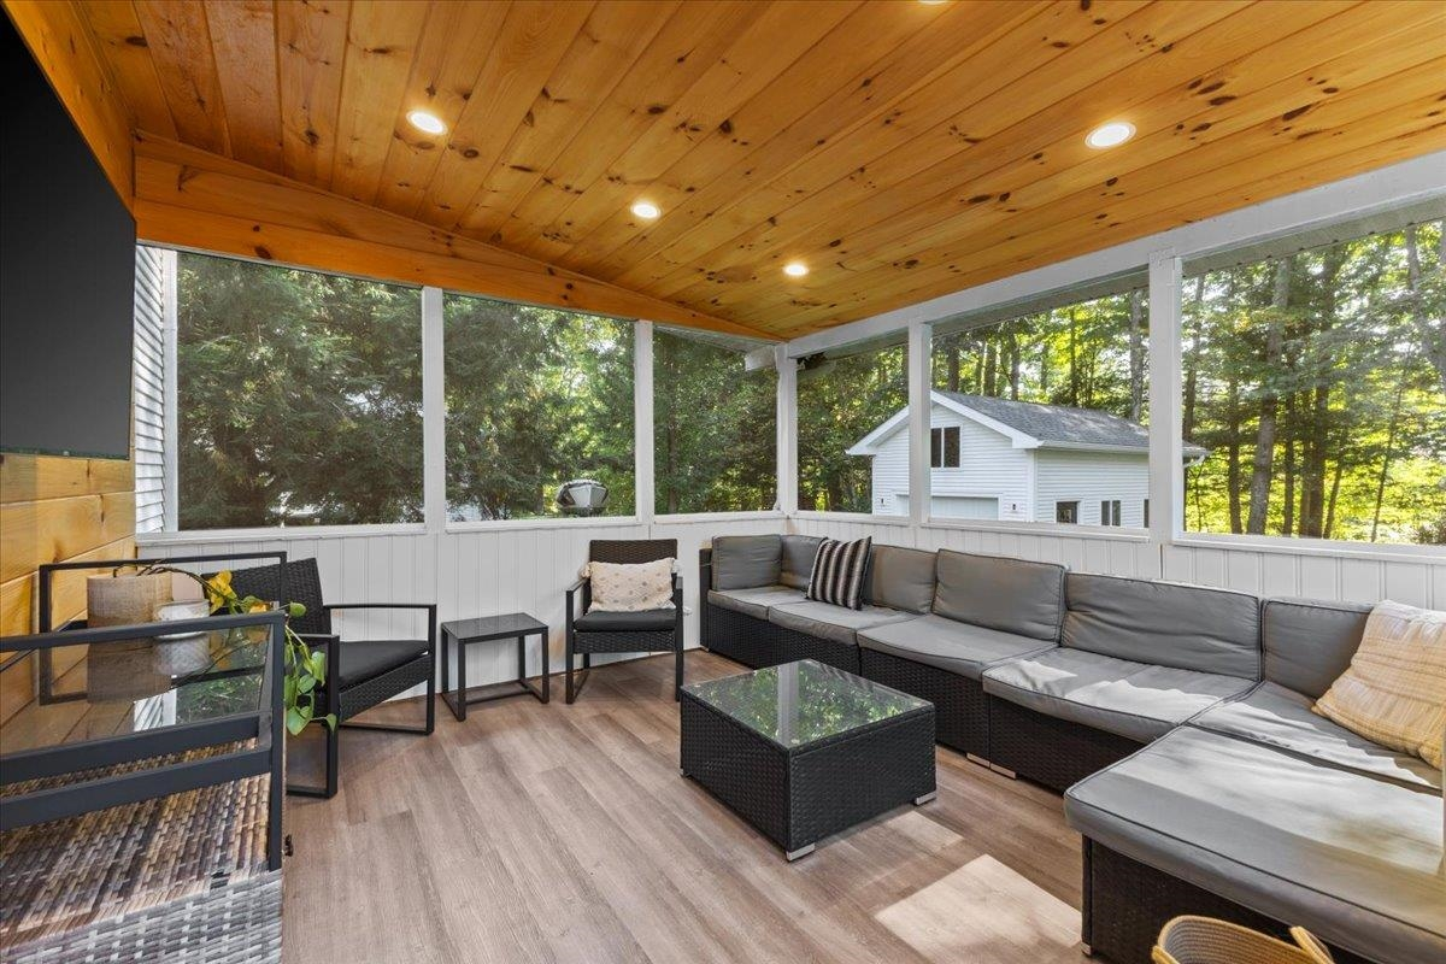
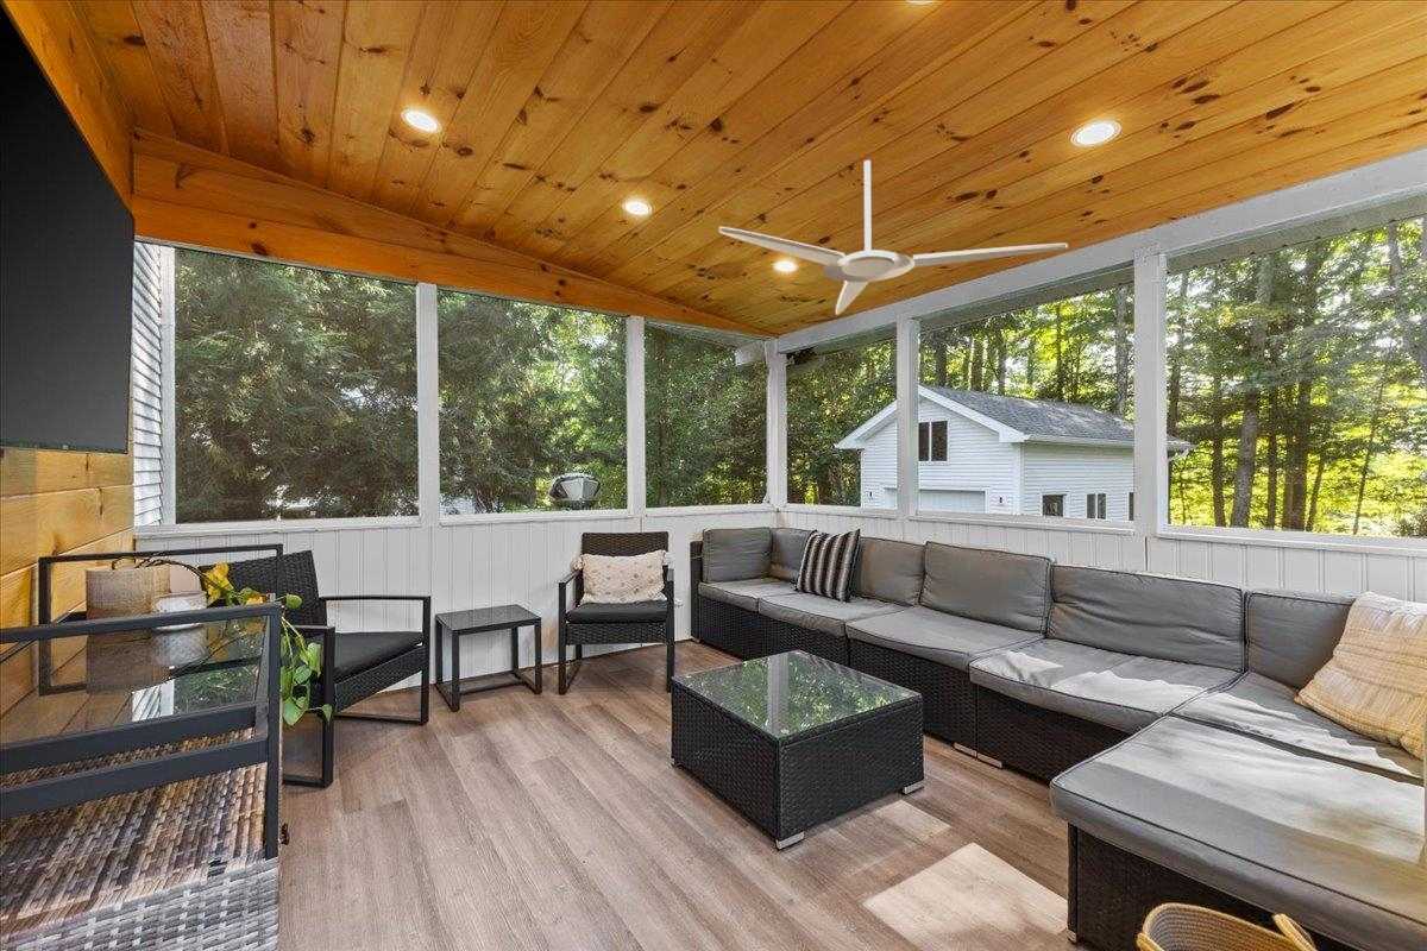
+ ceiling fan (869, 218)
